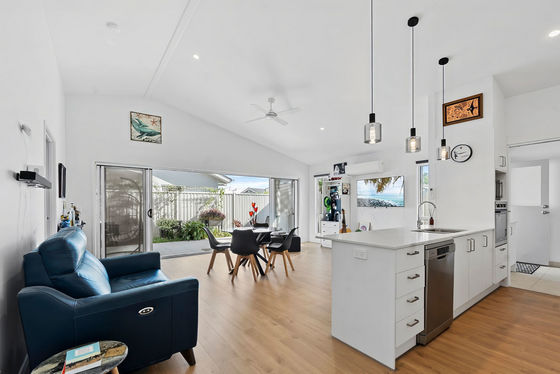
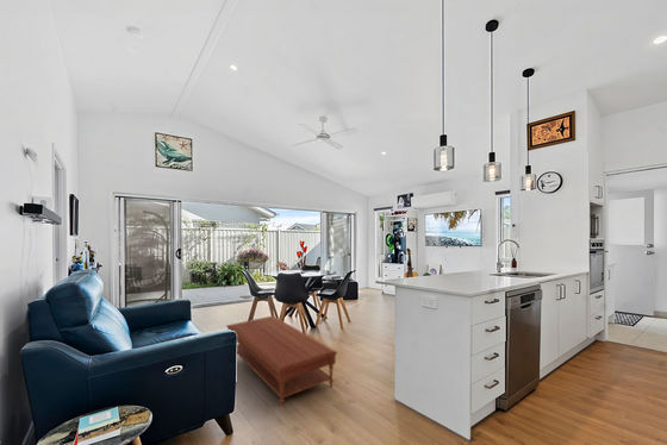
+ coffee table (275, 353)
